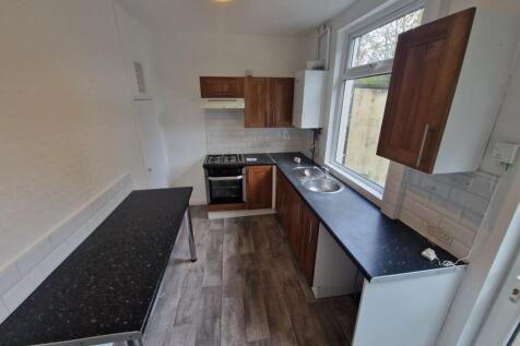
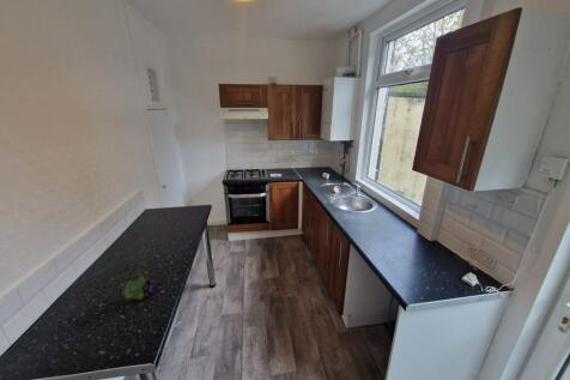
+ fruit (139, 286)
